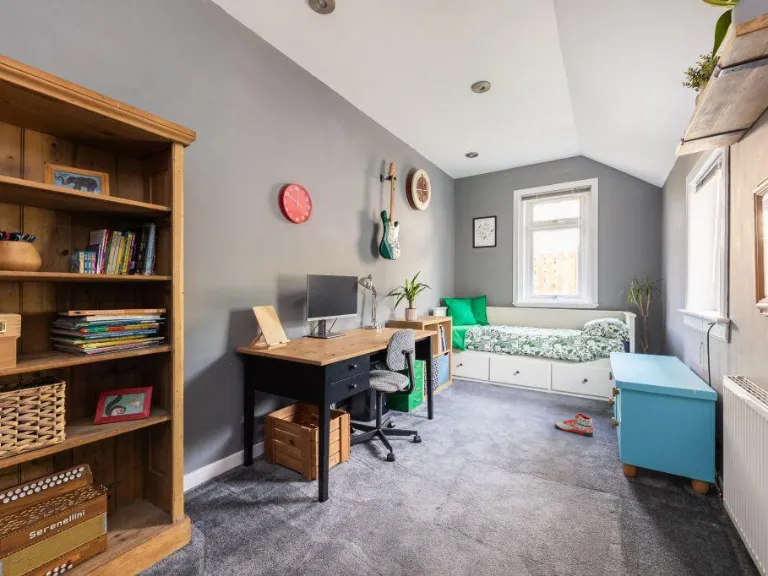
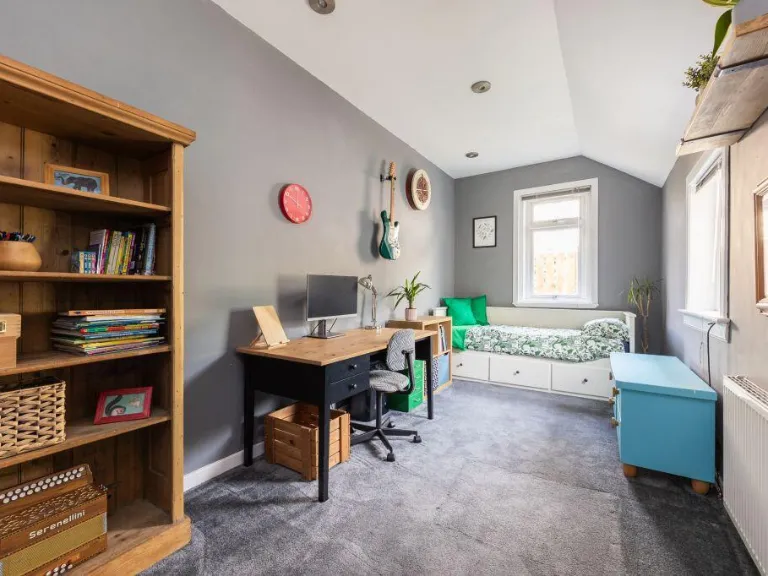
- sneaker (573, 421)
